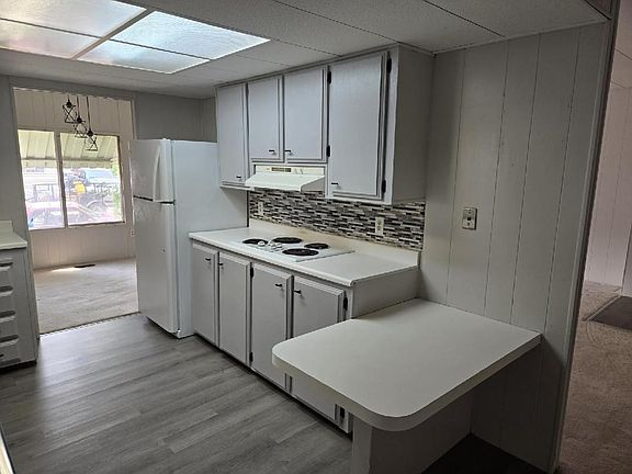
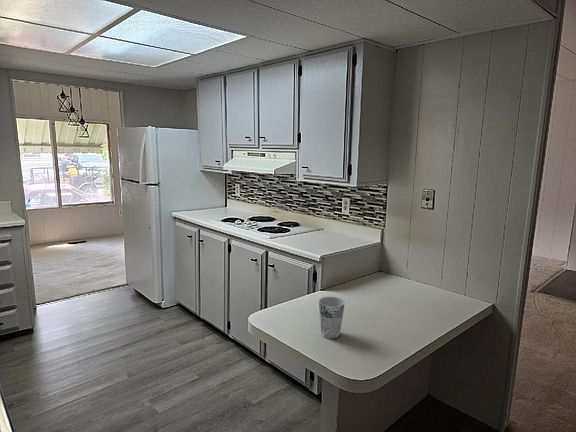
+ cup (331, 317)
